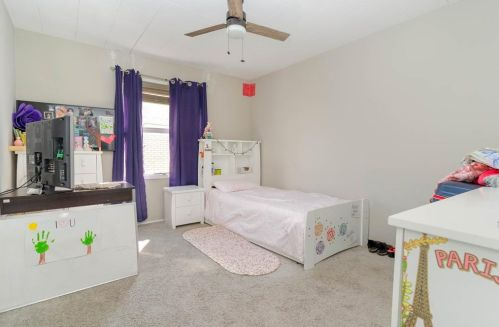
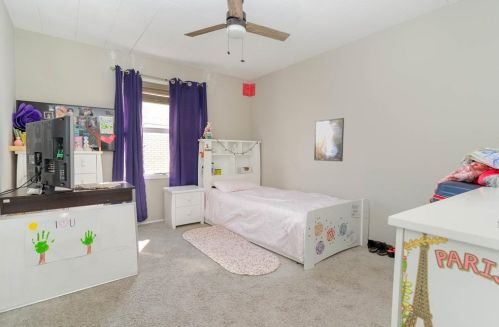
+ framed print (328, 140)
